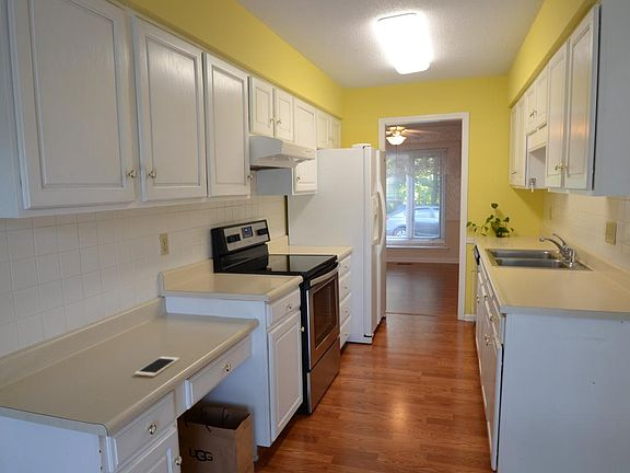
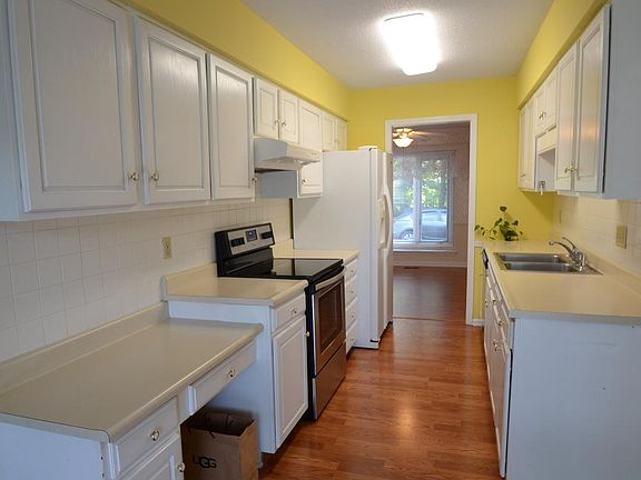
- cell phone (158, 366)
